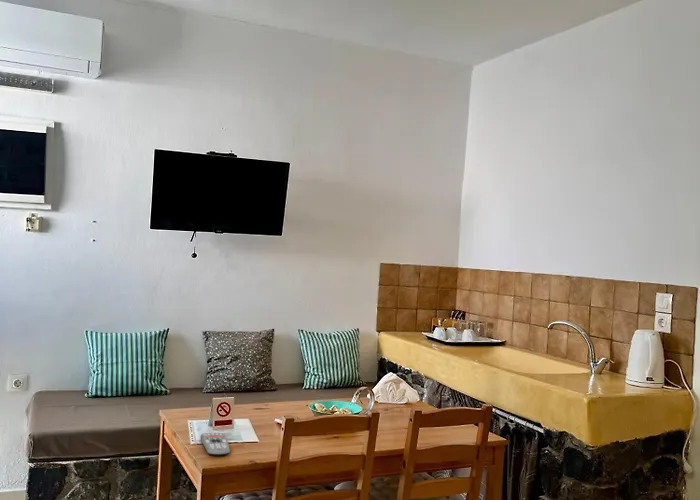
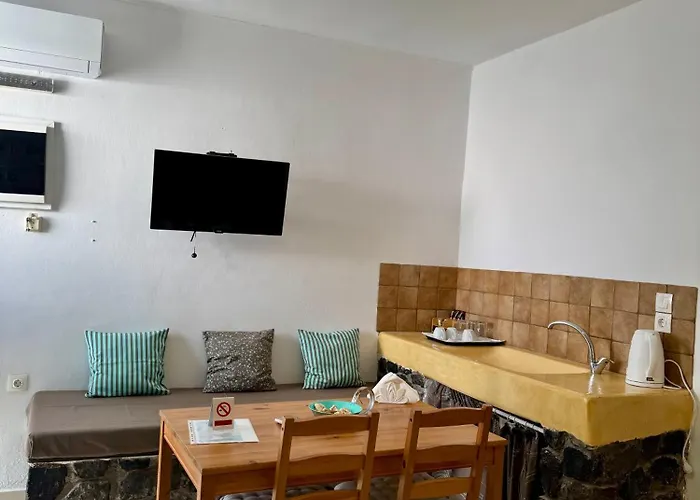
- remote control (215, 444)
